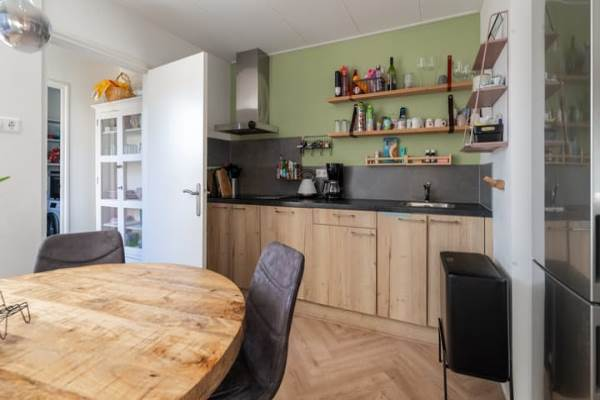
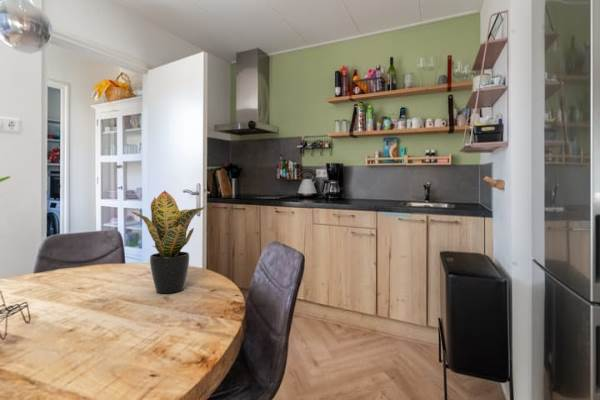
+ potted plant (172, 238)
